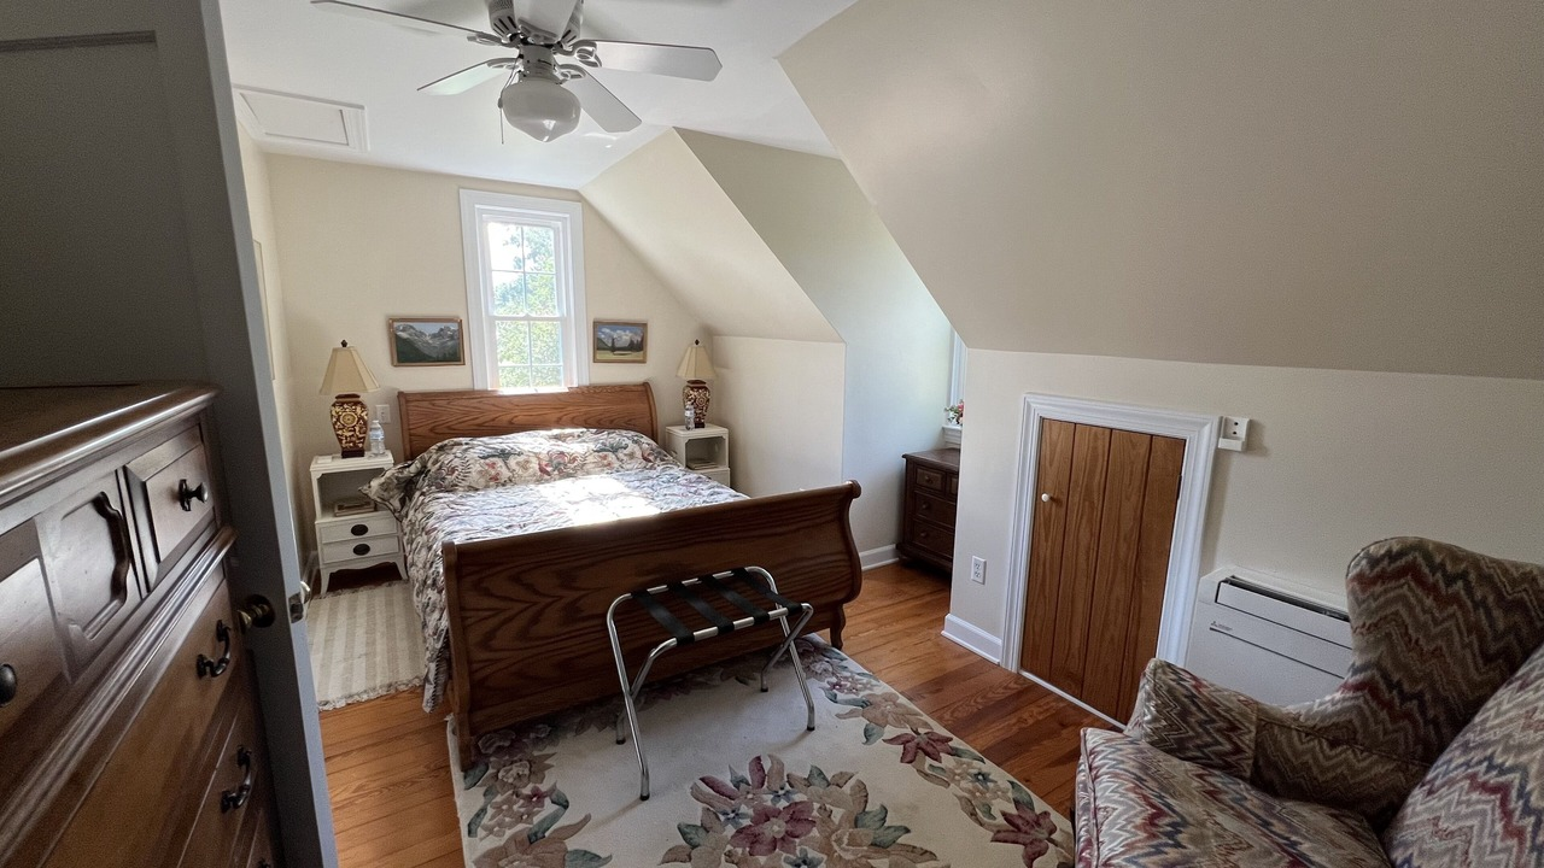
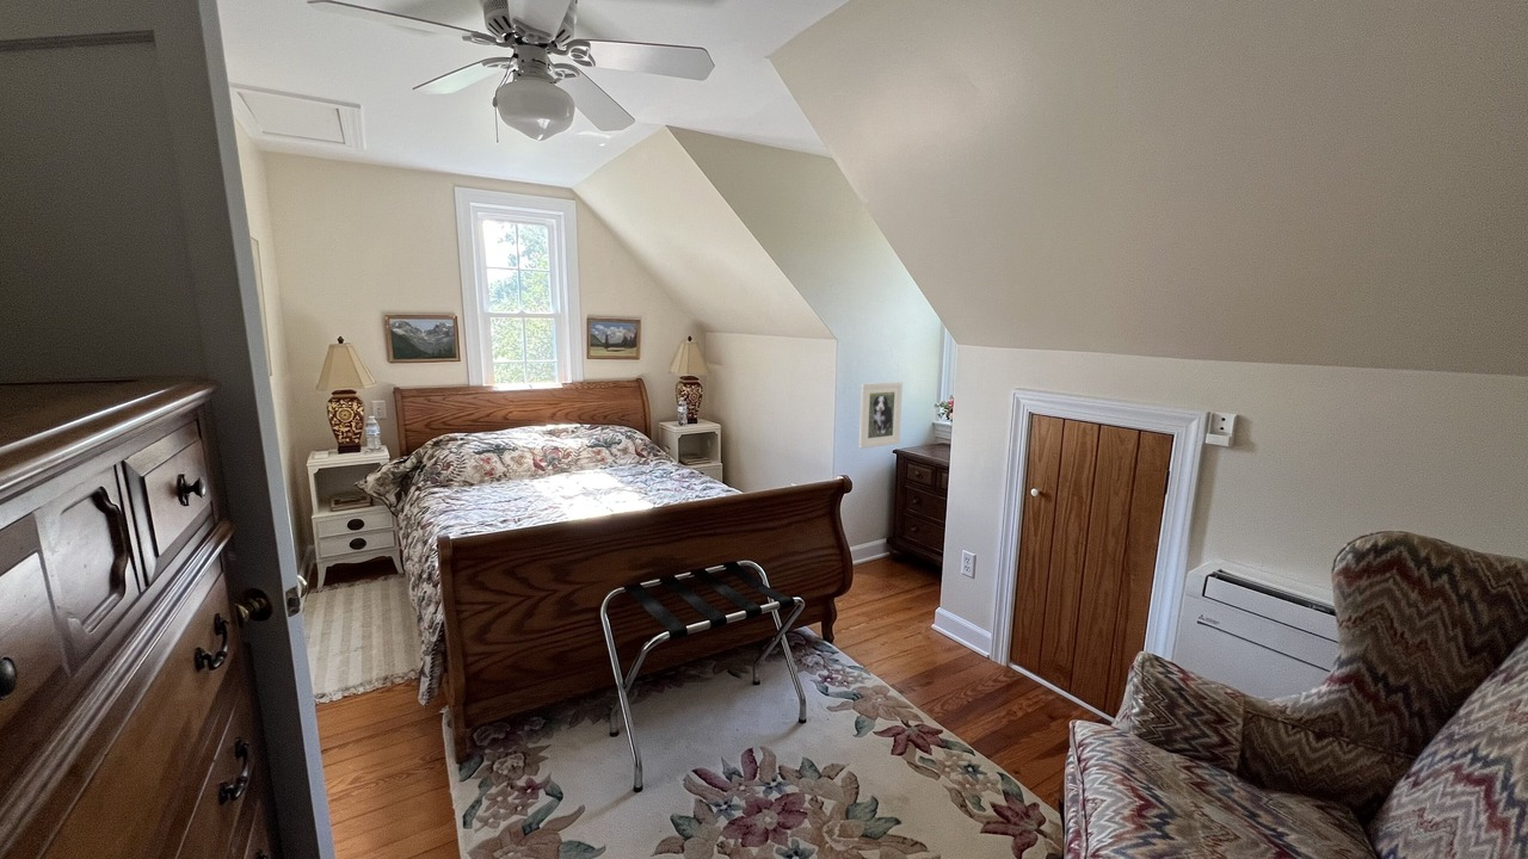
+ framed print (880, 414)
